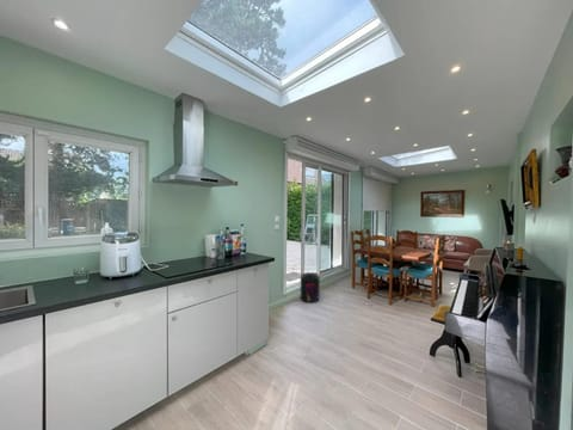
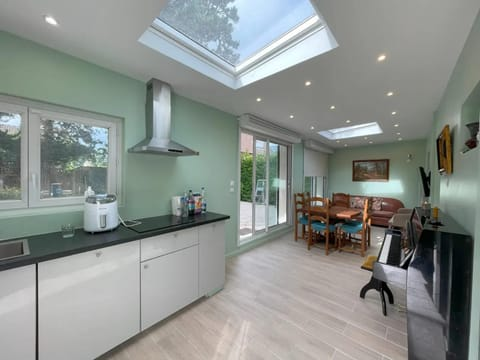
- supplement container (309, 285)
